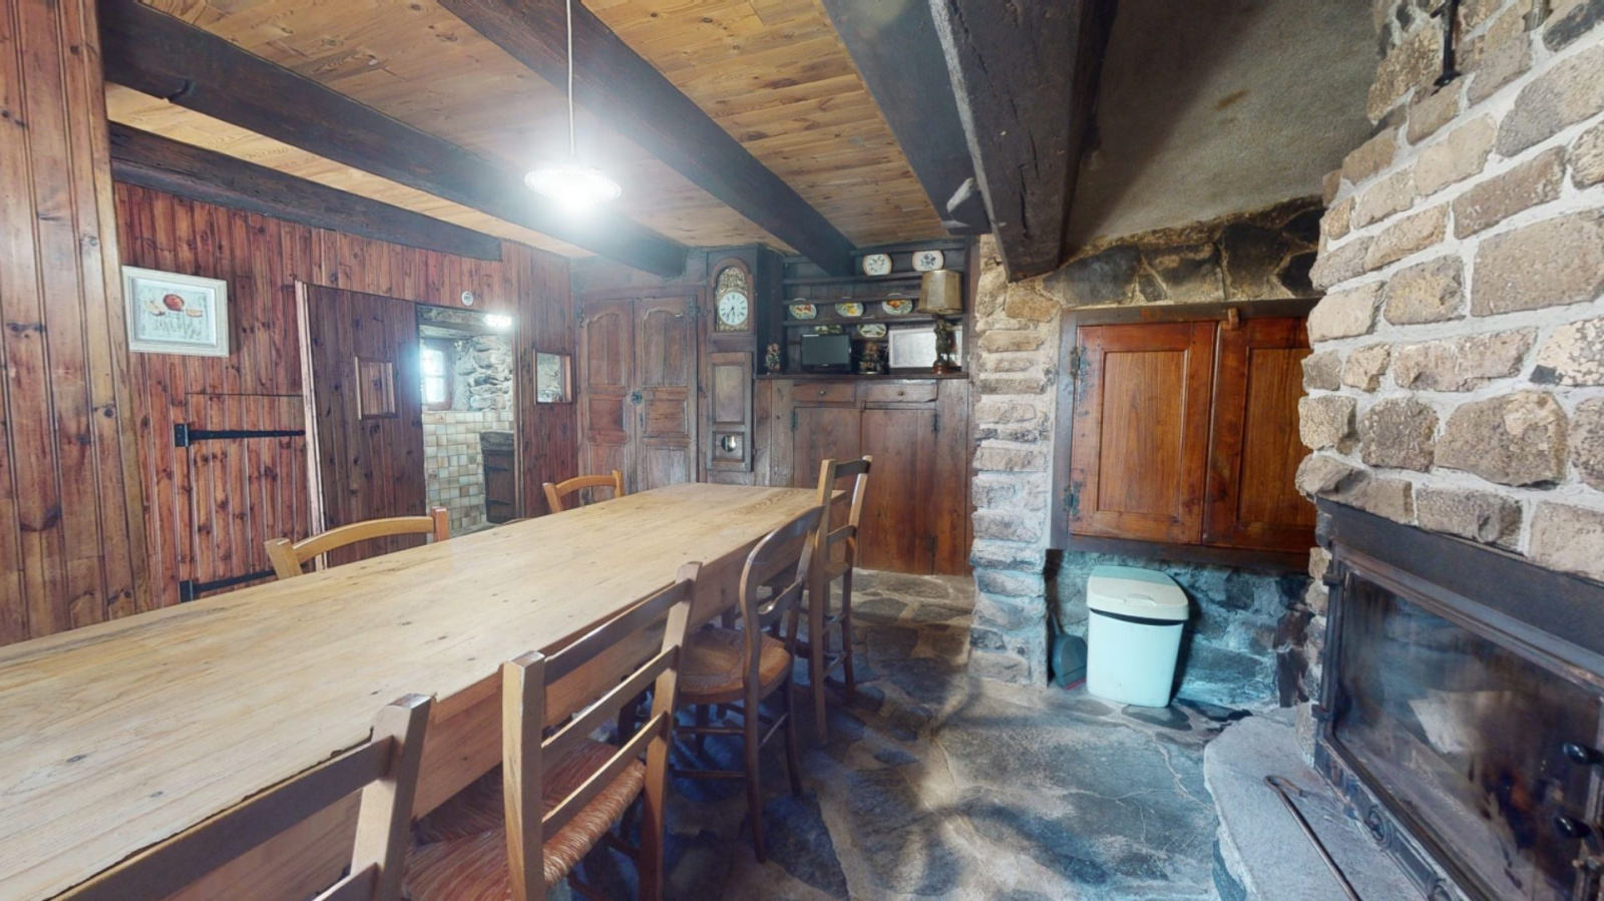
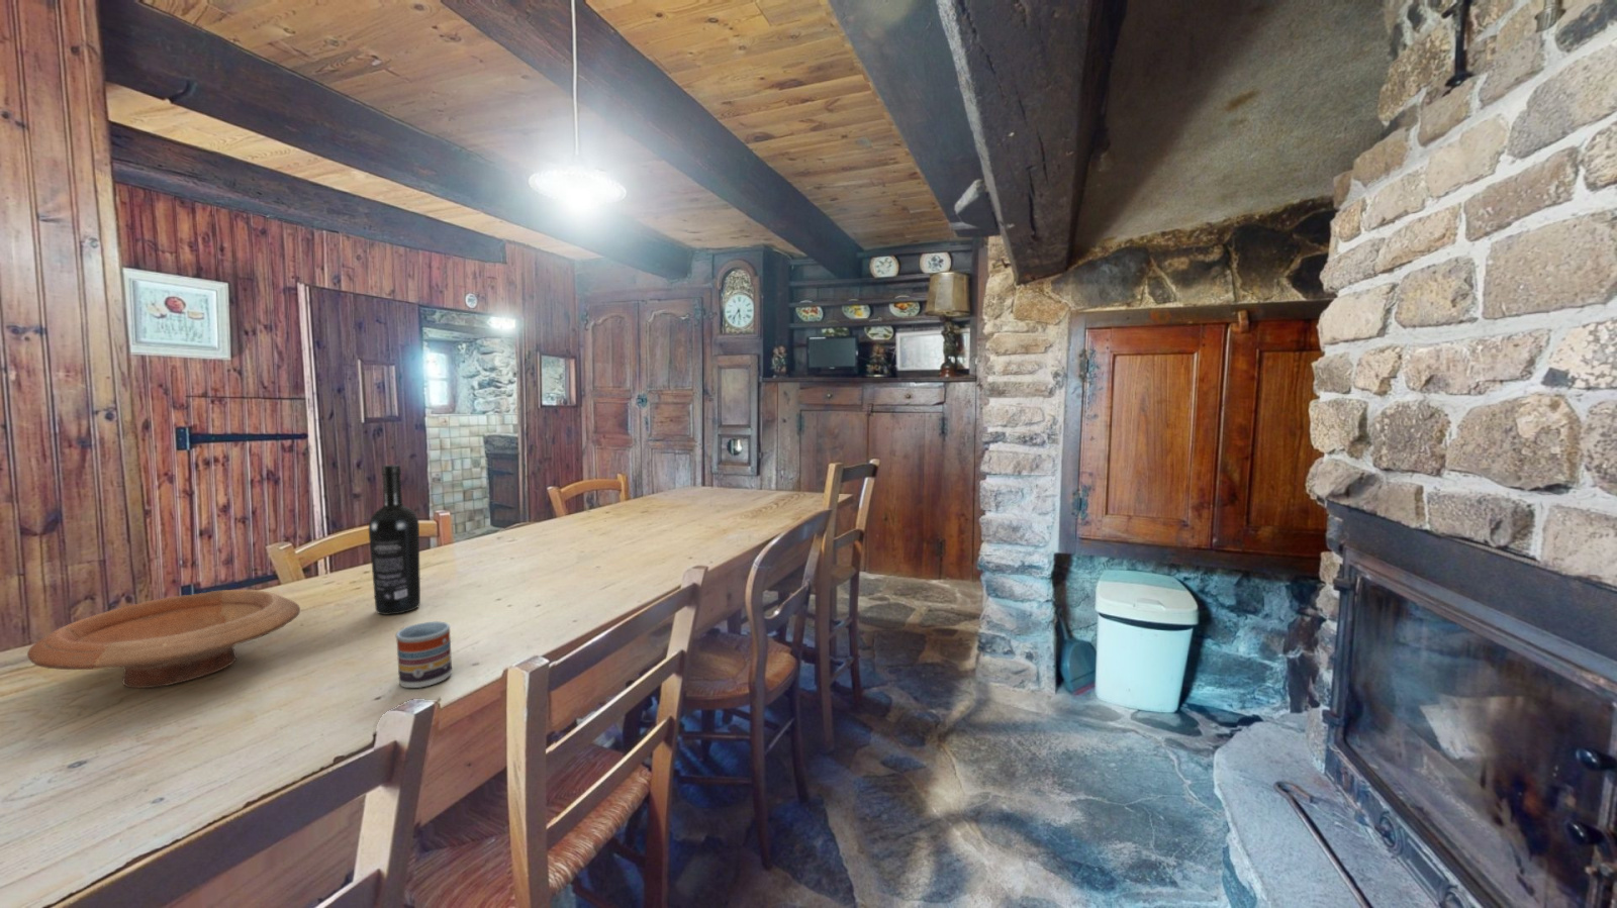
+ wooden bowl (181, 642)
+ wine bottle (394, 537)
+ cup (422, 650)
